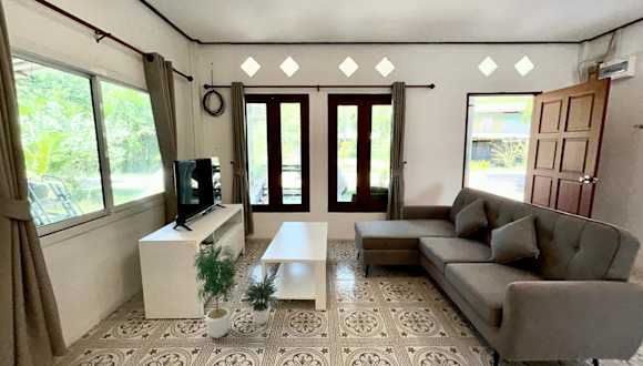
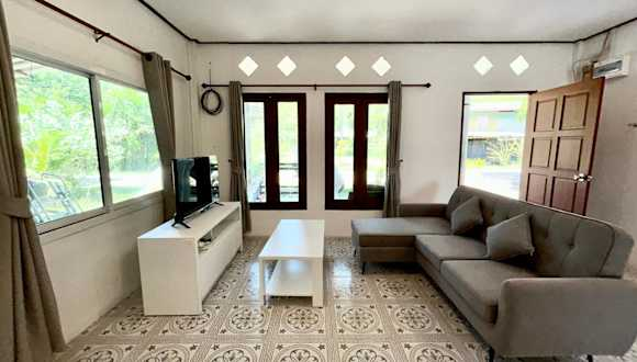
- potted plant (234, 284)
